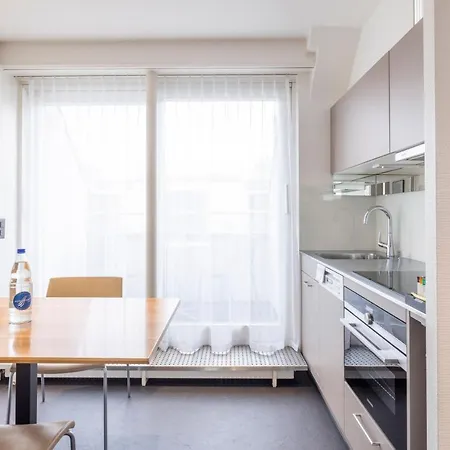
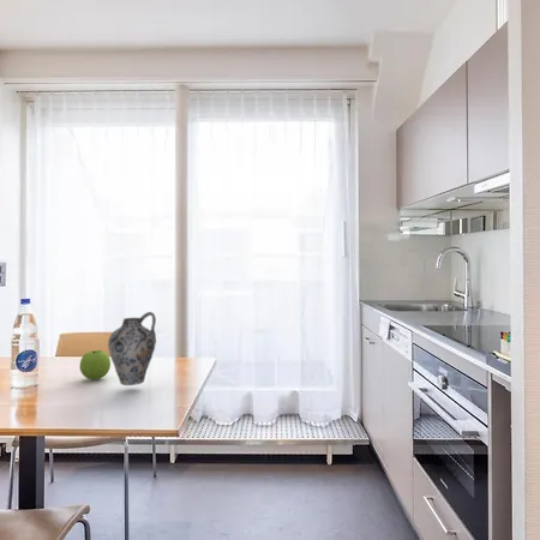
+ apple (95, 365)
+ ceramic jug (133, 352)
